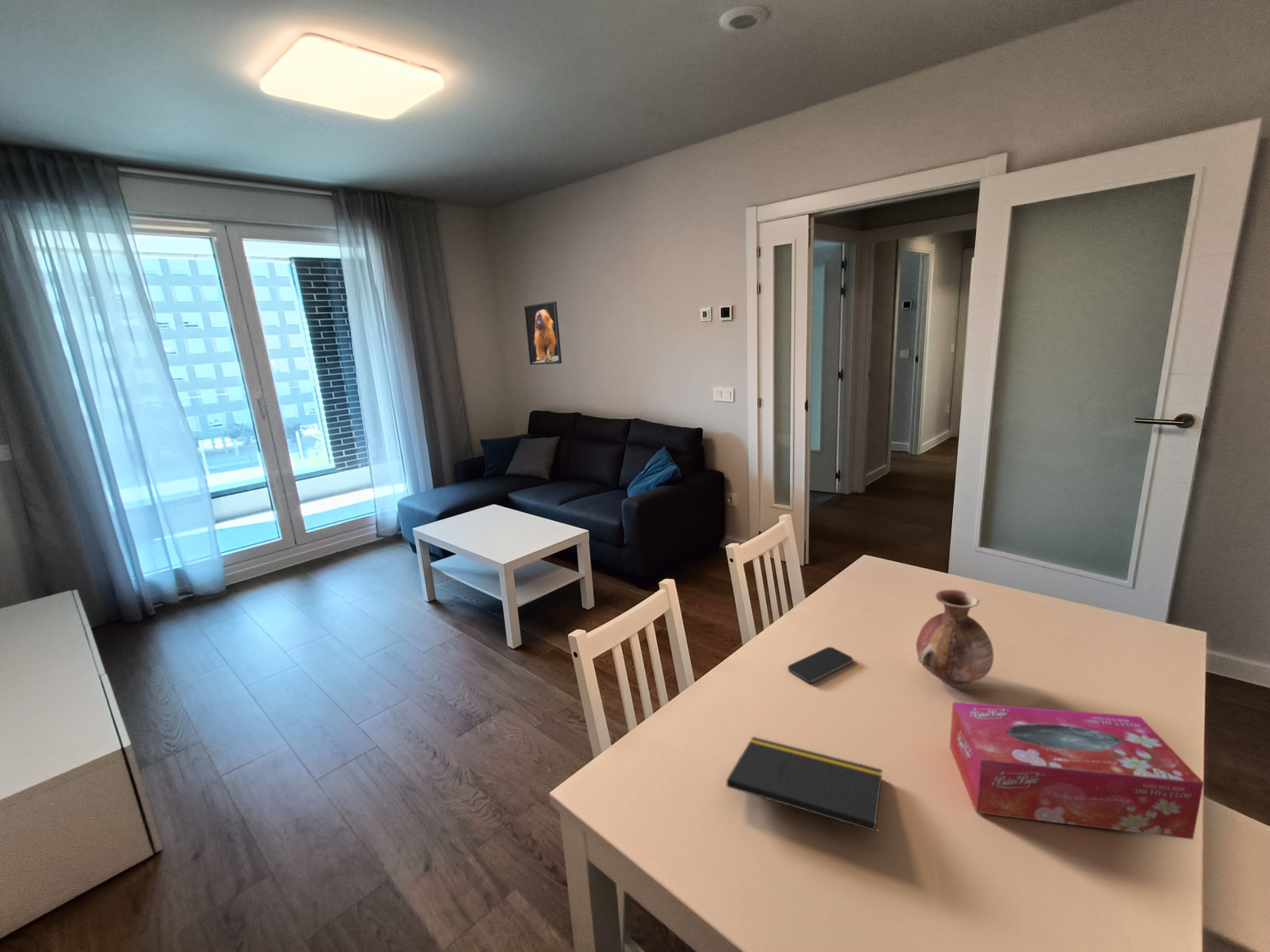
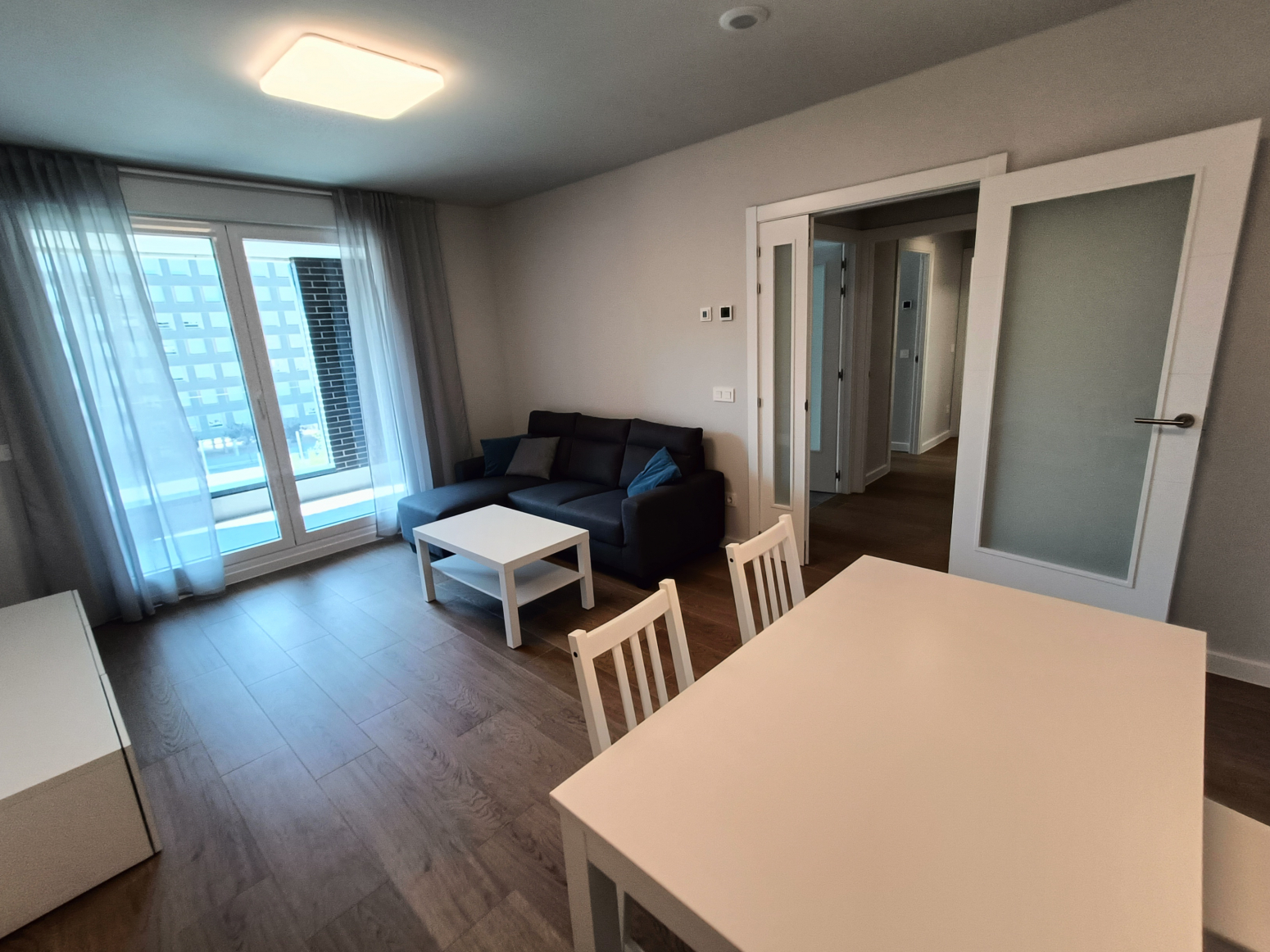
- notepad (805, 777)
- vase (955, 639)
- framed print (542, 334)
- smartphone (820, 664)
- tissue box (1060, 763)
